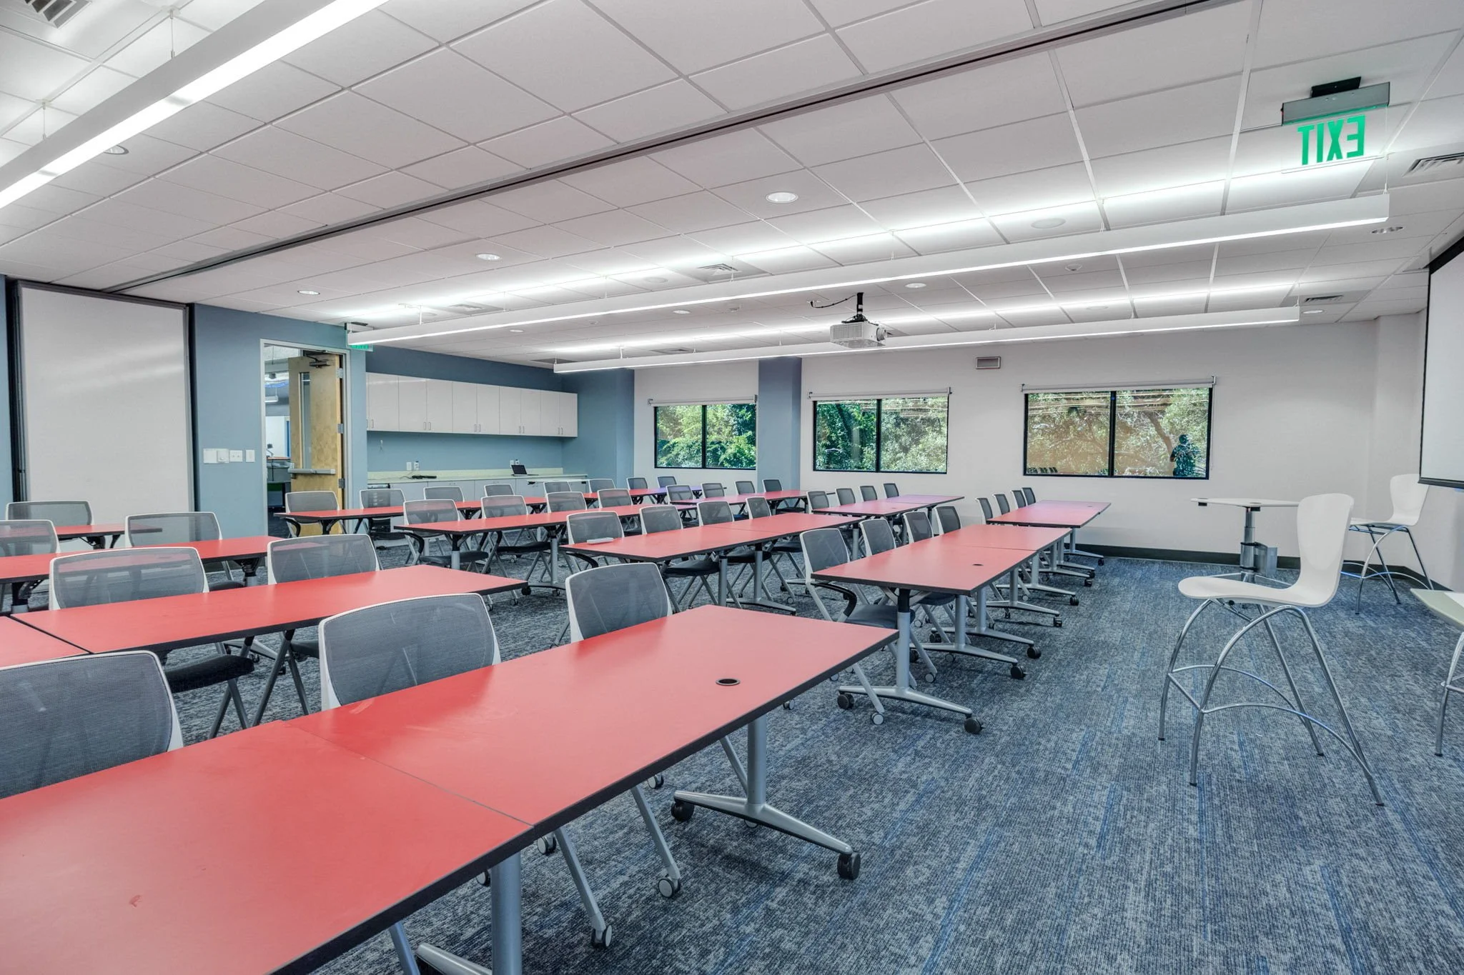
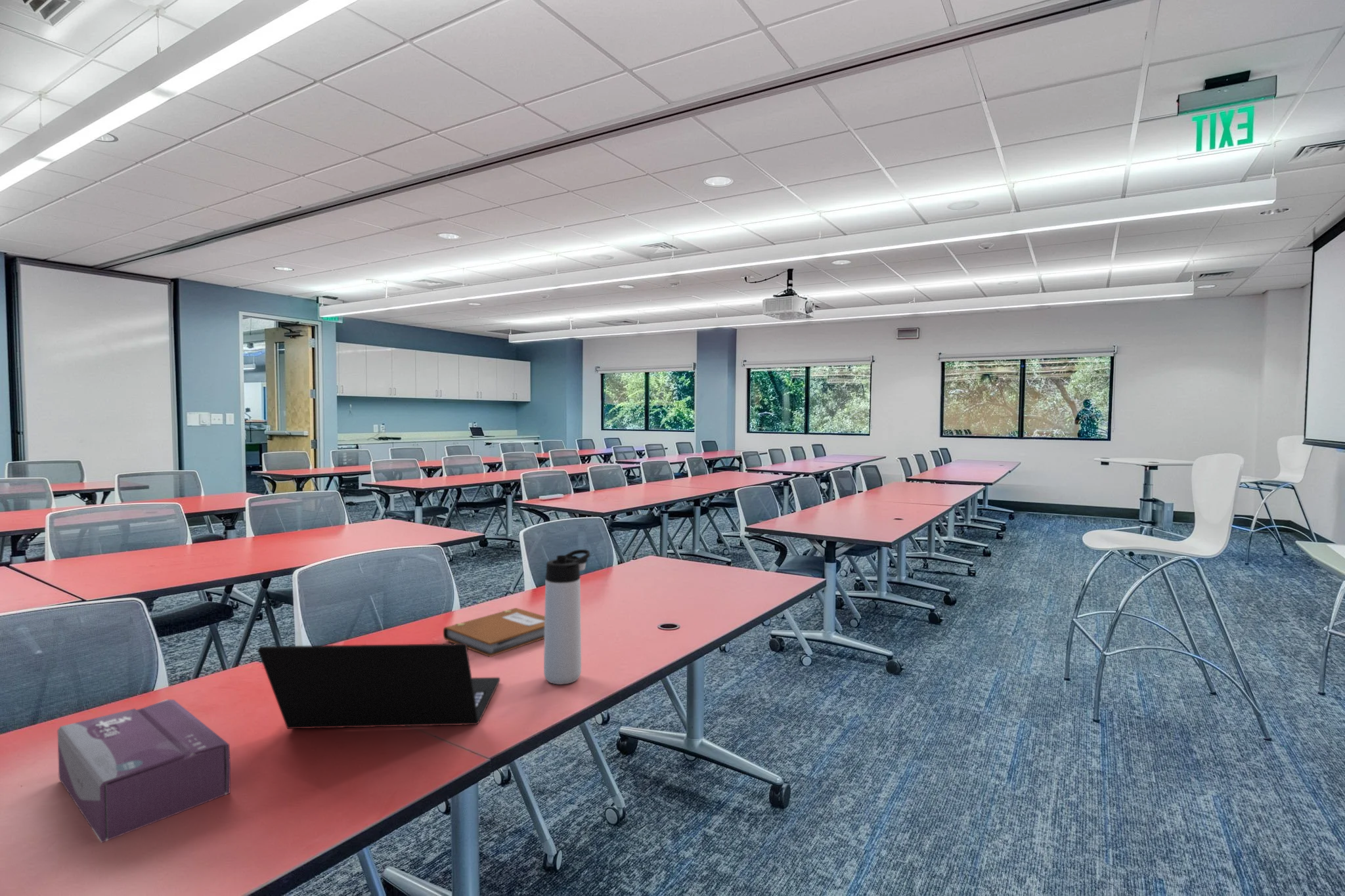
+ notebook (504, 629)
+ tissue box (143, 759)
+ laptop (394, 666)
+ thermos bottle (568, 614)
